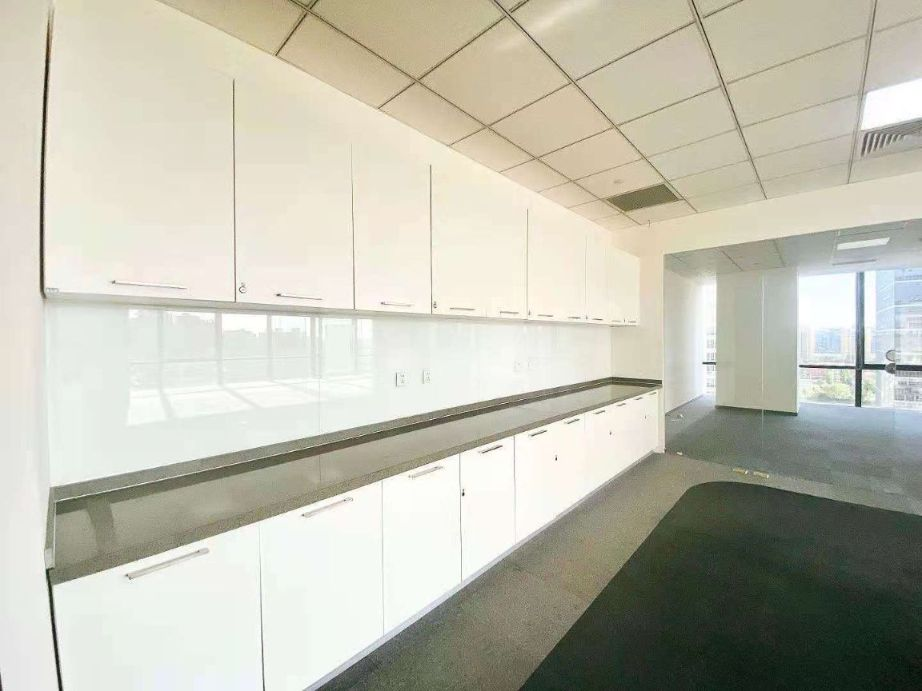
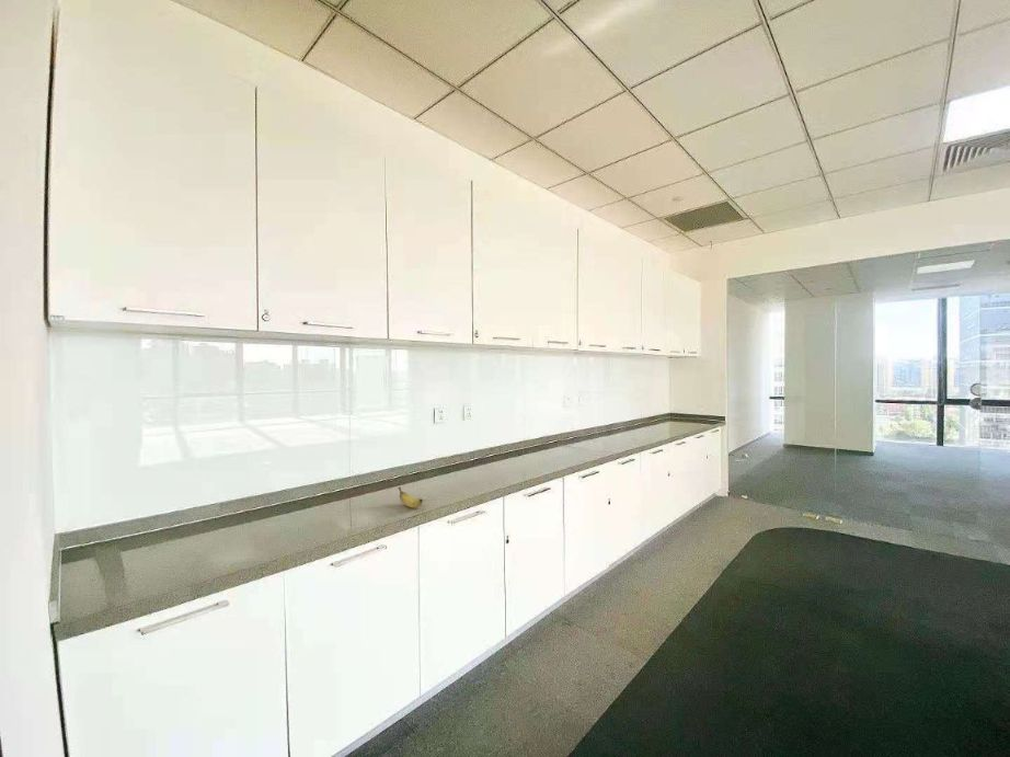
+ banana (410, 498)
